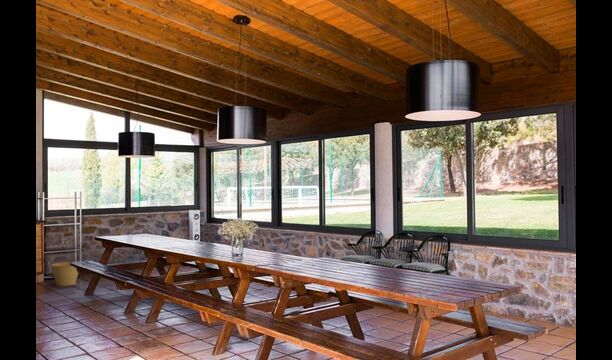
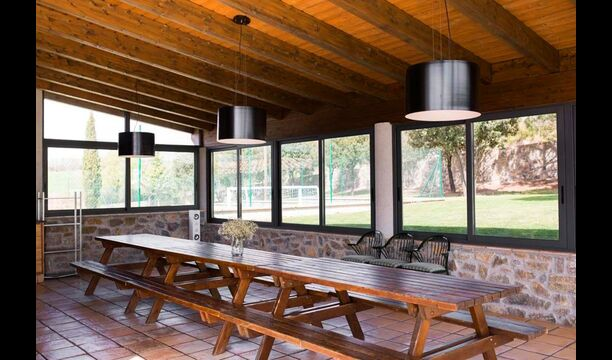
- basket (66, 274)
